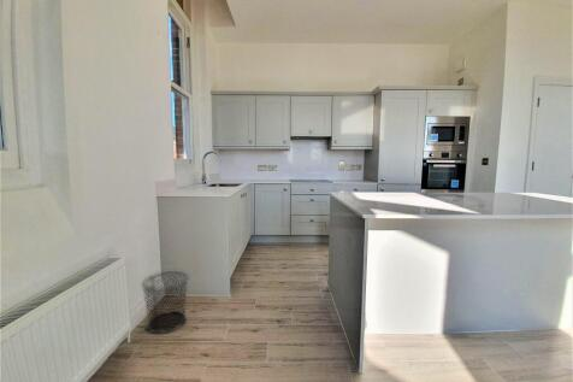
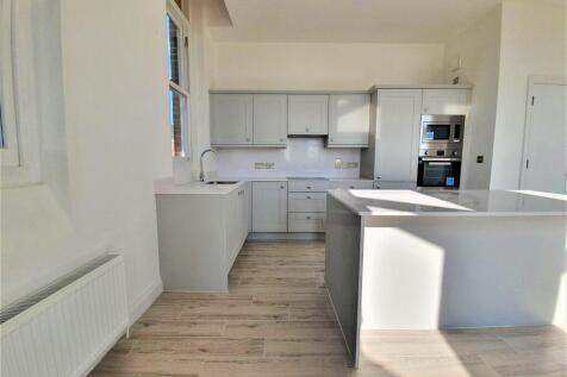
- waste bin (166, 300)
